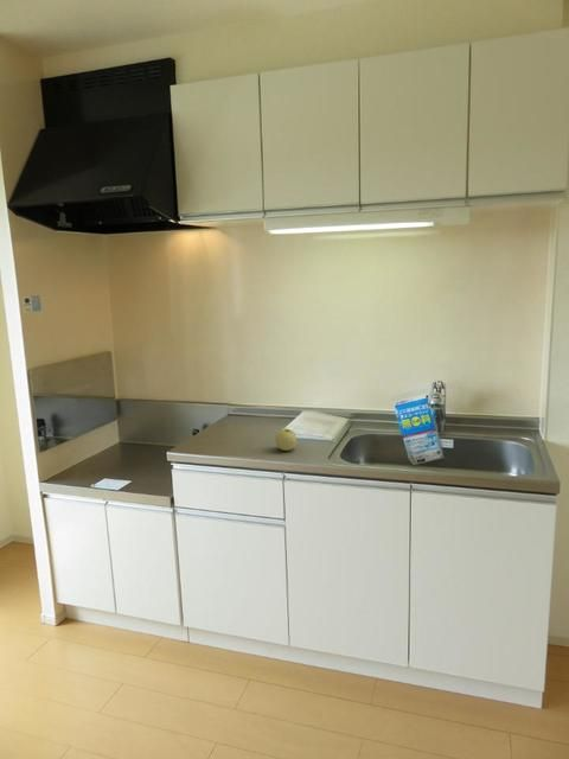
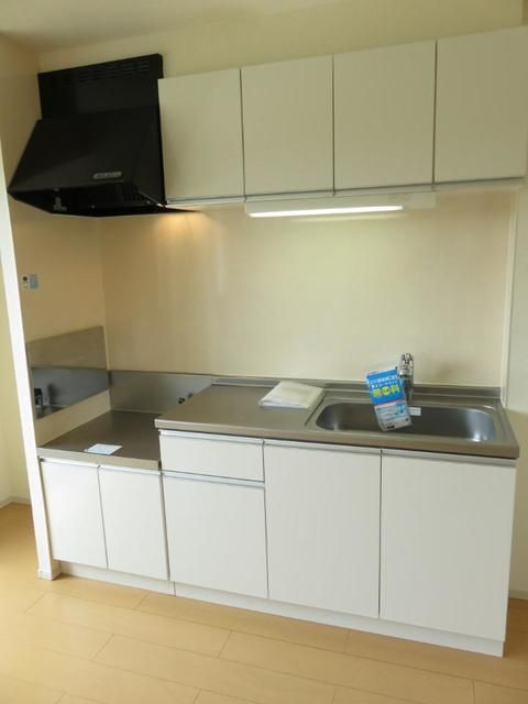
- apple (286, 439)
